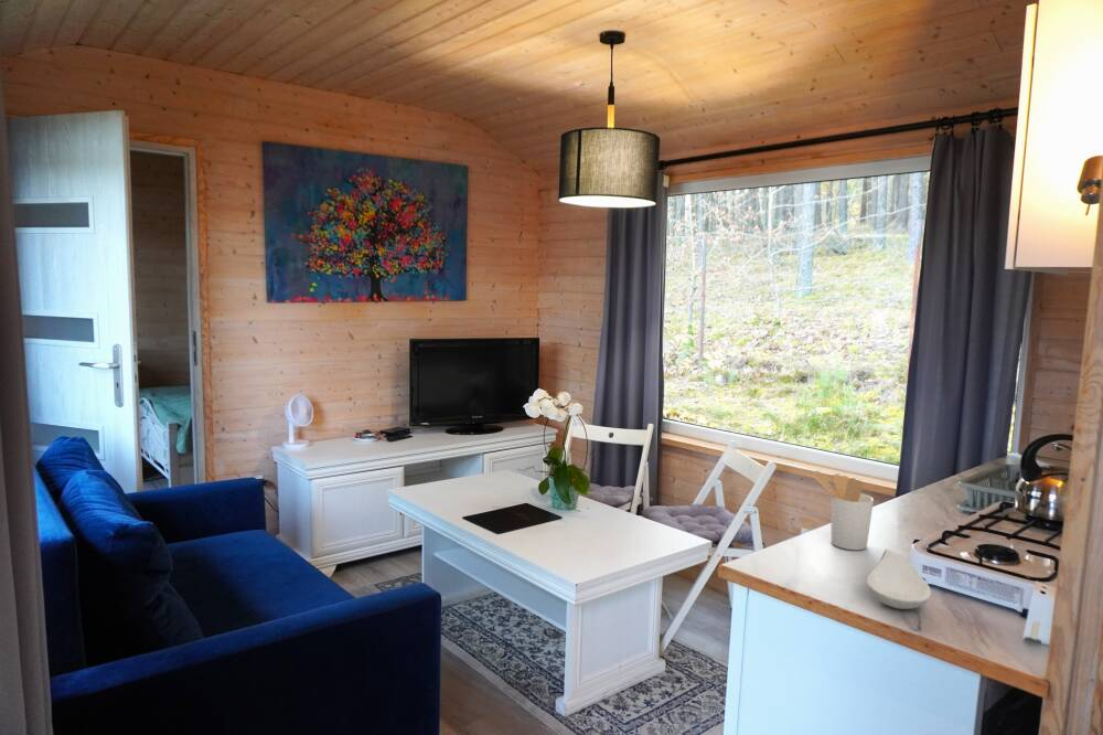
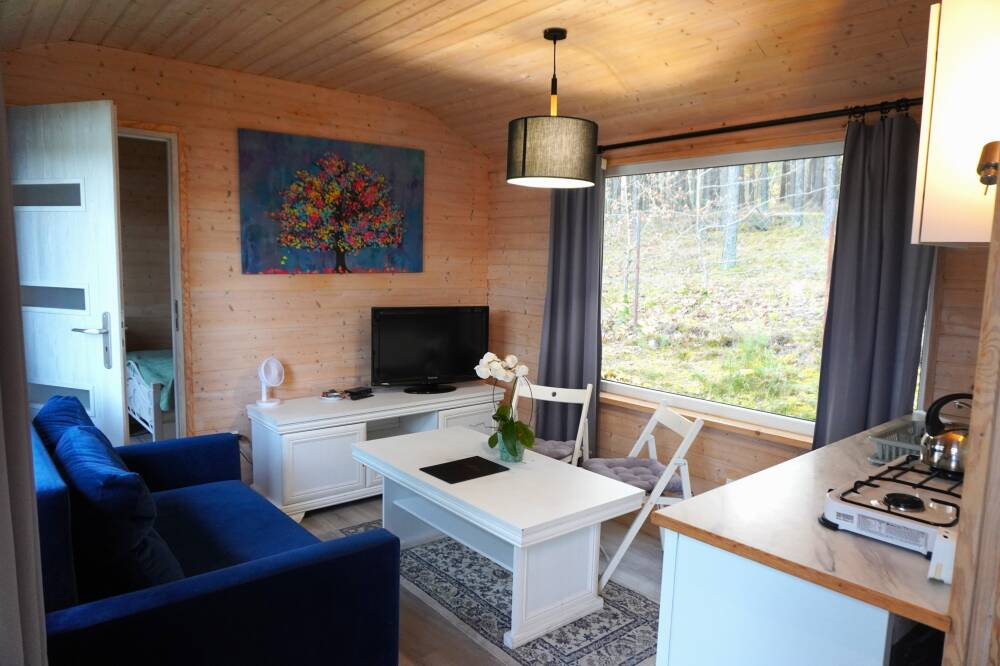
- spoon rest (895, 575)
- utensil holder (839, 508)
